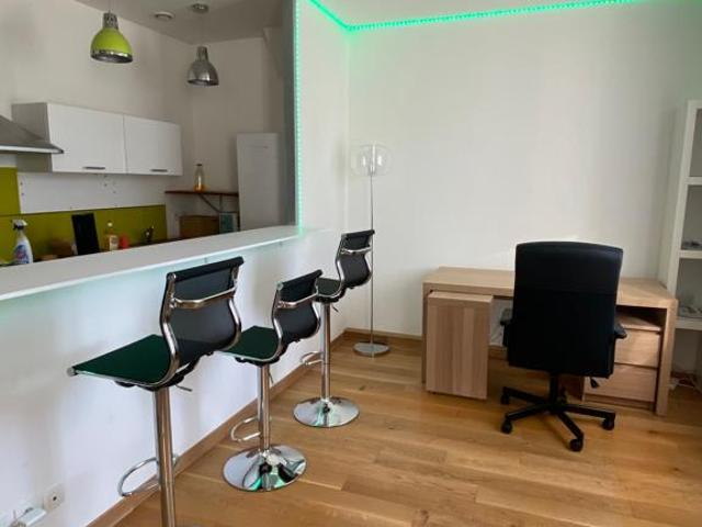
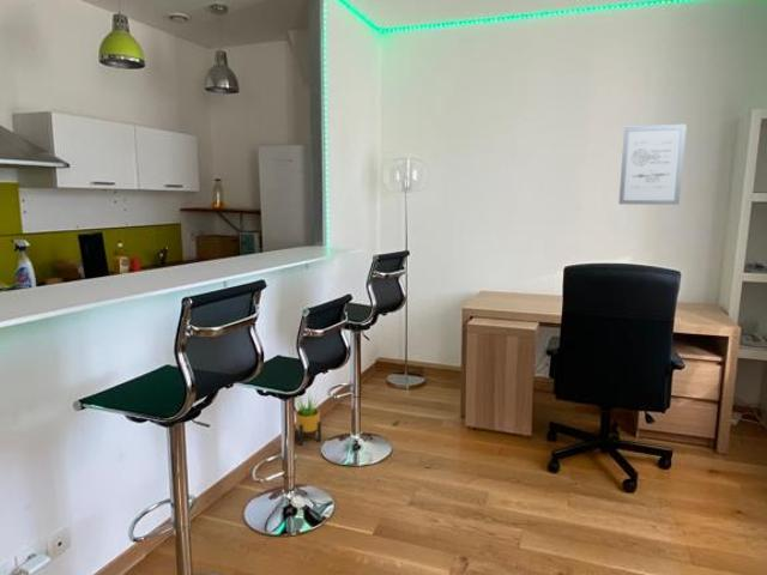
+ potted plant (307, 416)
+ wall art (651, 165)
